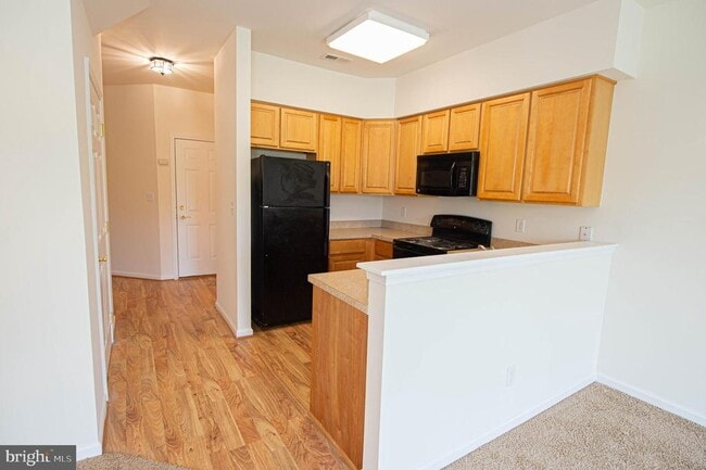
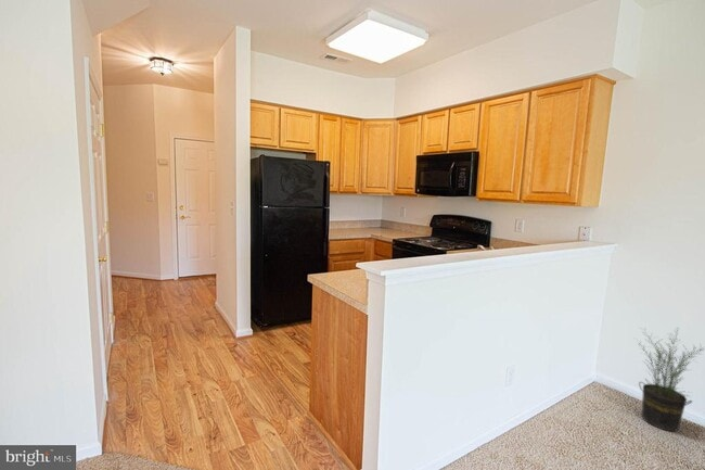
+ potted plant (665, 376)
